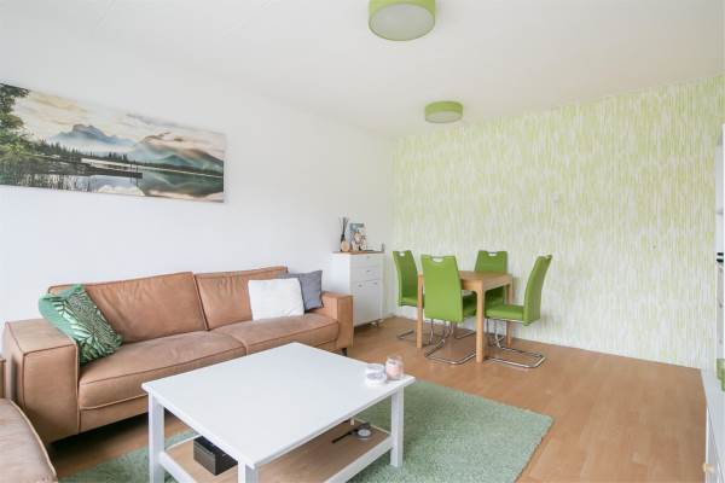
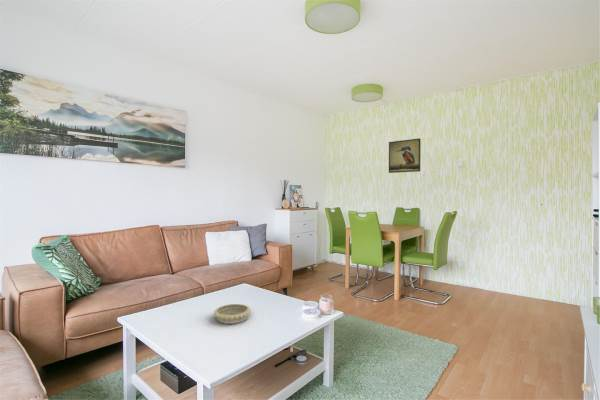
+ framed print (404, 156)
+ decorative bowl (232, 313)
